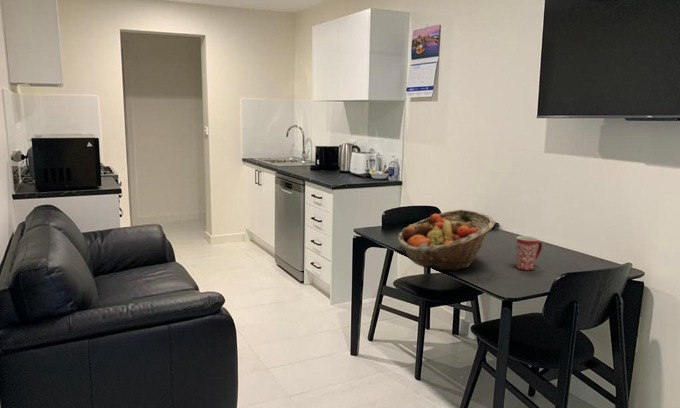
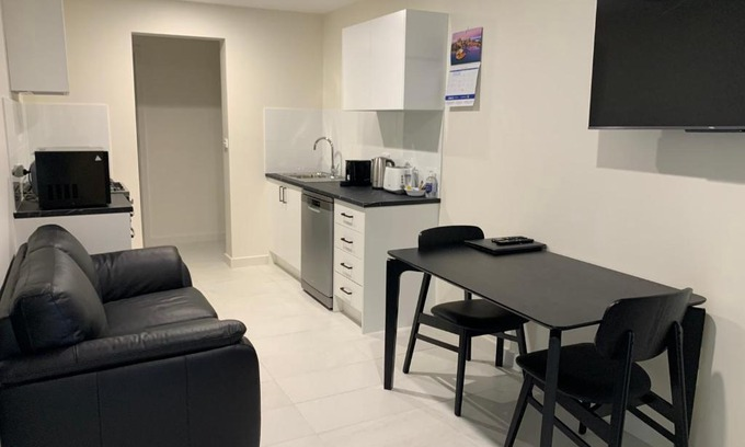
- fruit basket (444, 237)
- mug (529, 252)
